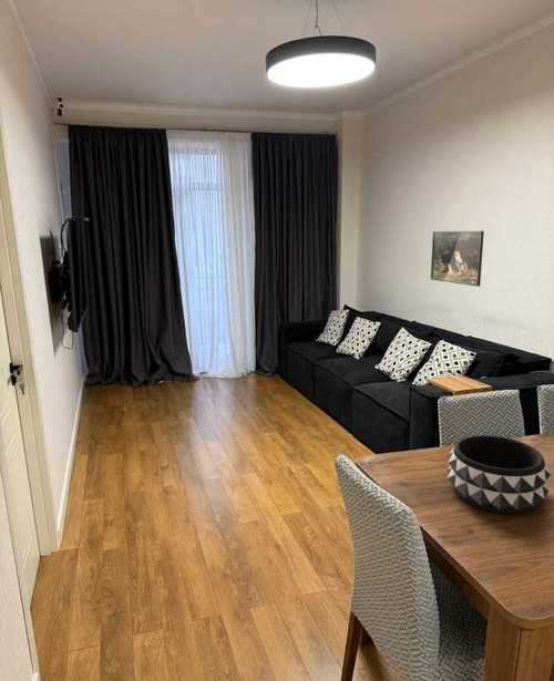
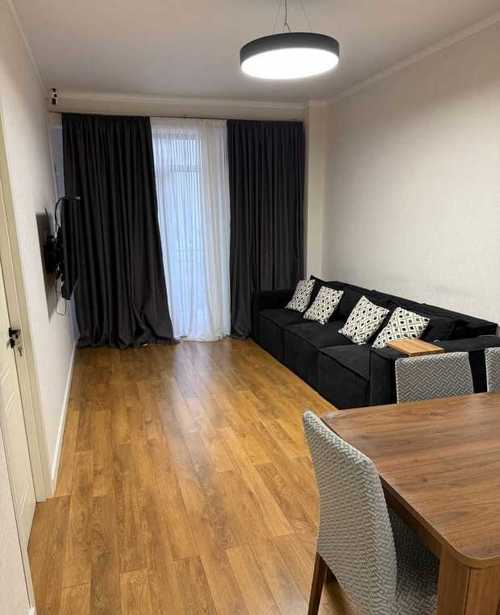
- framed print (454, 257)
- decorative bowl (496, 472)
